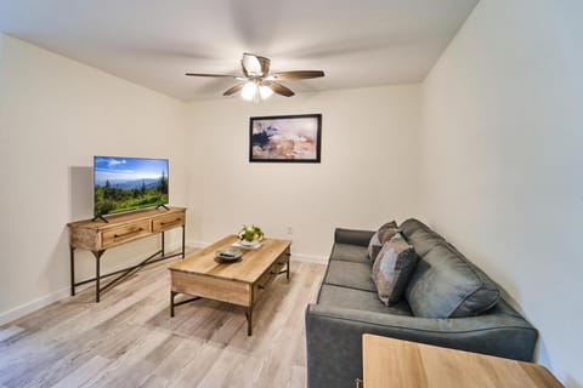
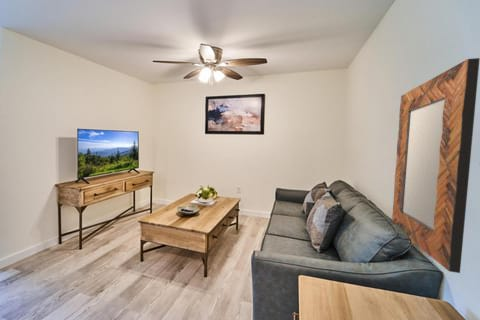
+ home mirror (423, 164)
